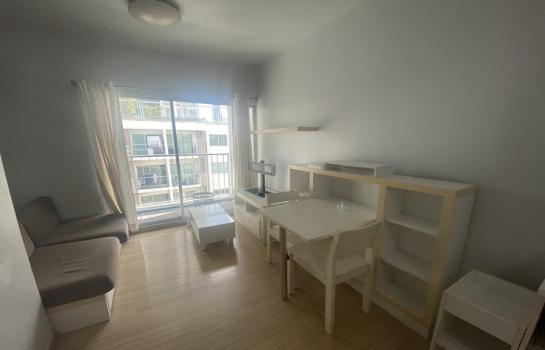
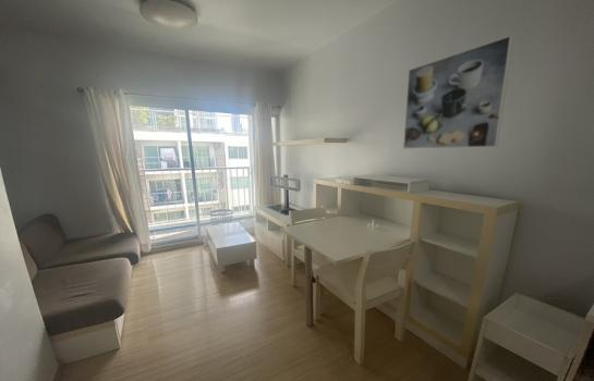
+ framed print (447, 103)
